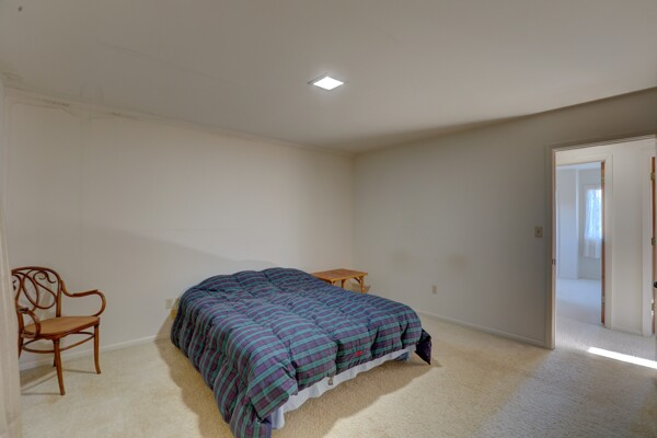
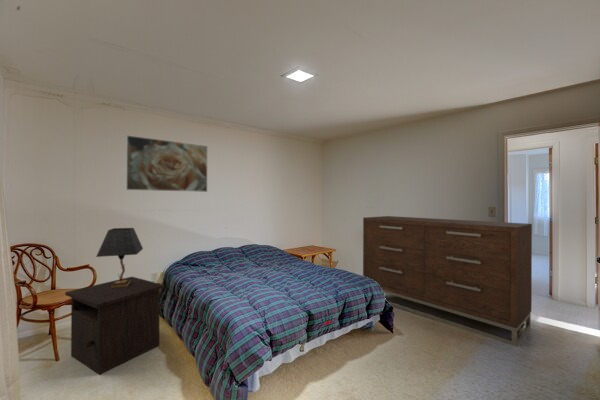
+ dresser (435, 265)
+ nightstand (115, 319)
+ table lamp (121, 256)
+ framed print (170, 166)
